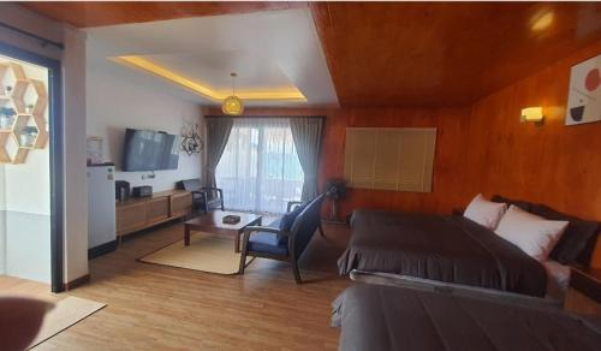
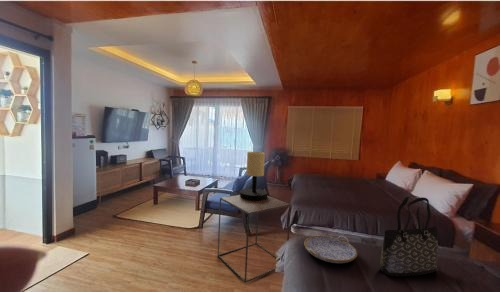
+ tote bag (412, 233)
+ side table (256, 230)
+ serving tray (329, 247)
+ table lamp (254, 174)
